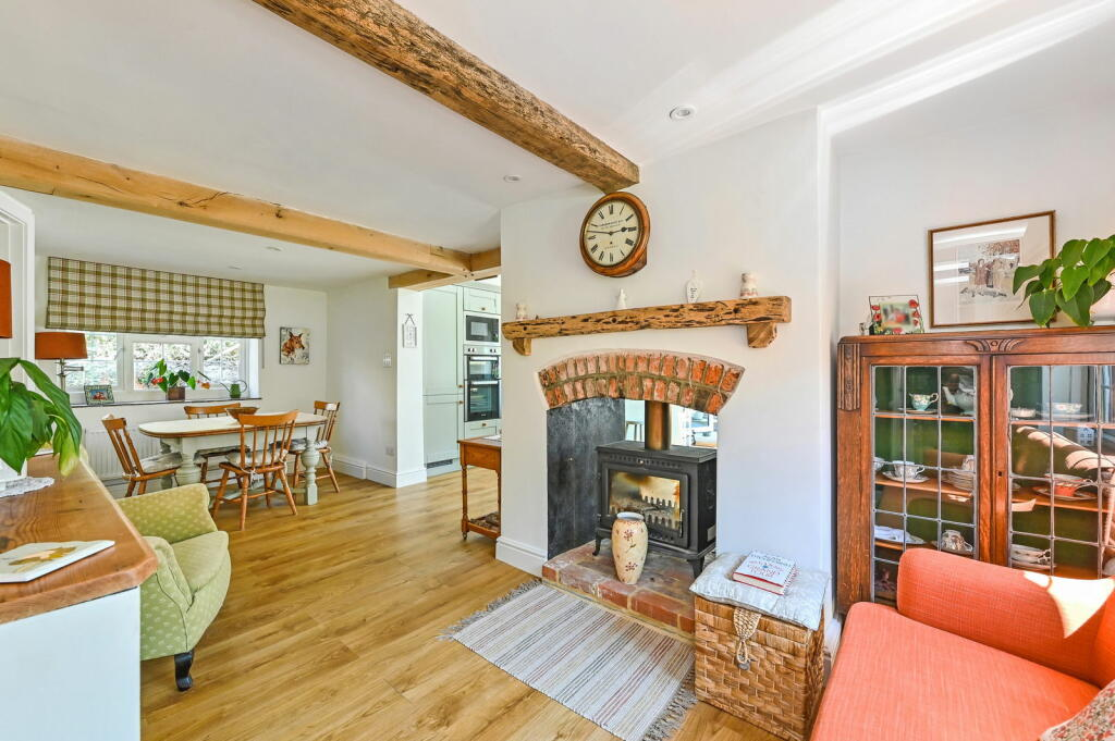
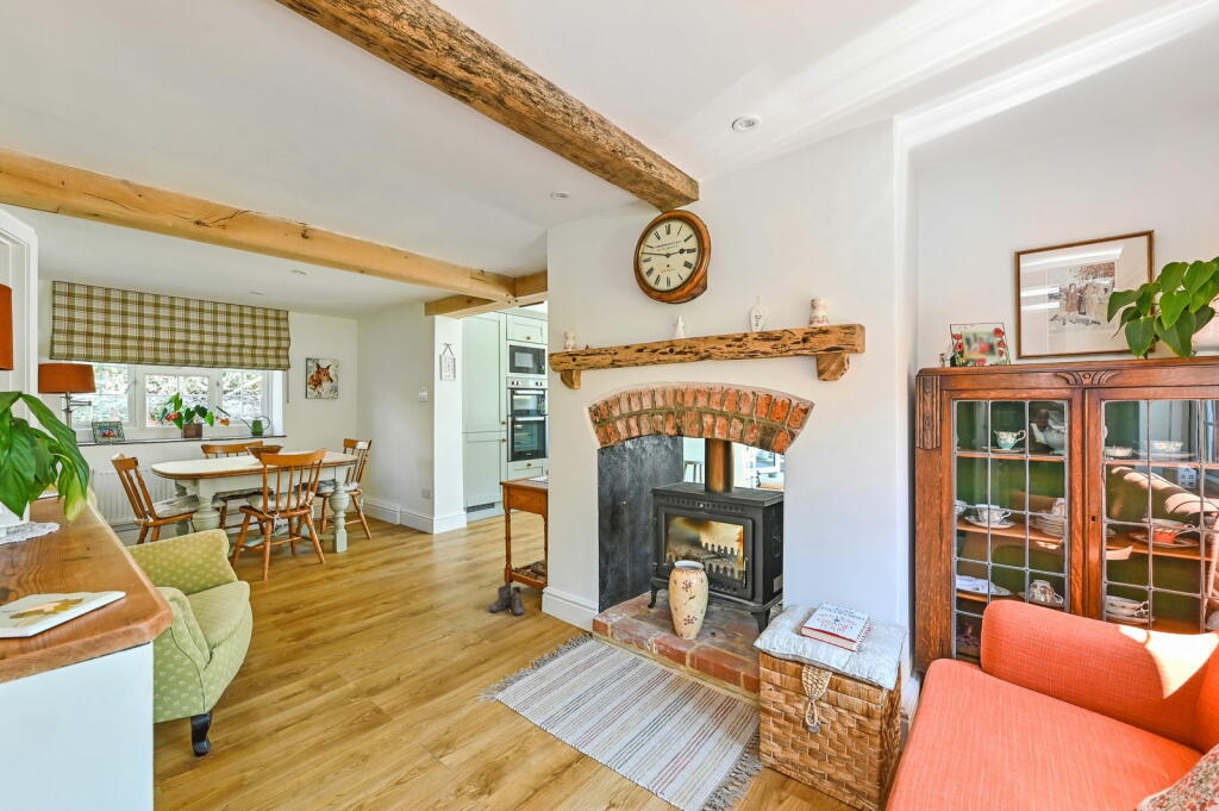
+ boots (507, 599)
